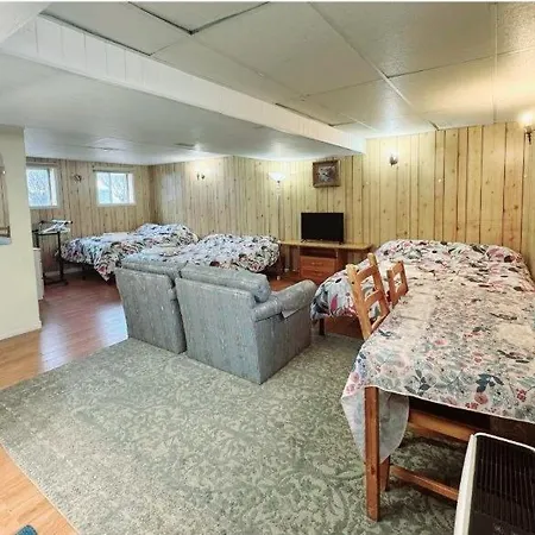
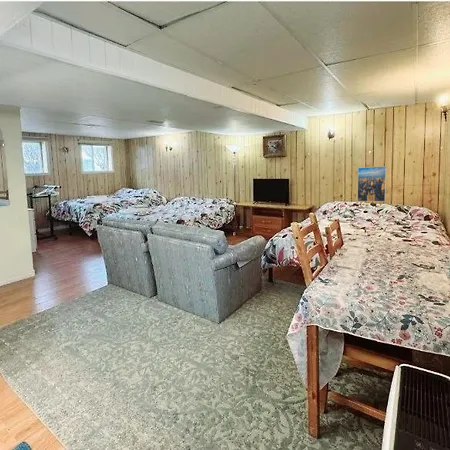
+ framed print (371, 184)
